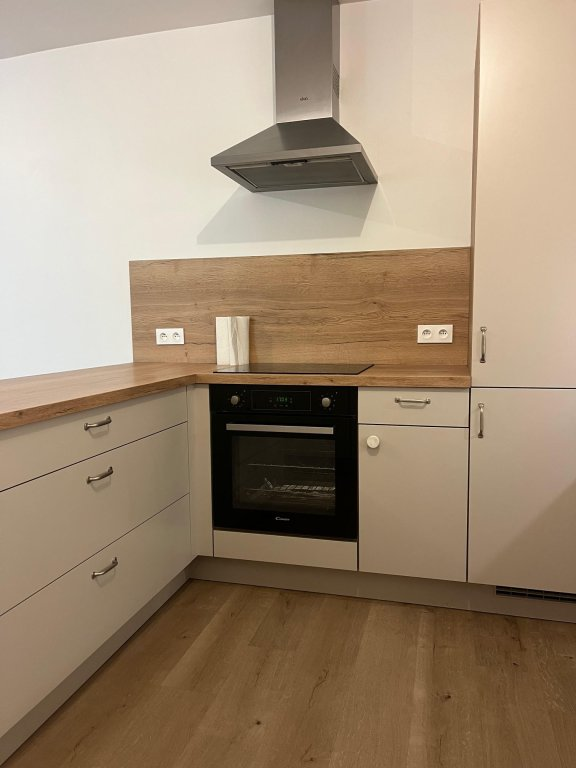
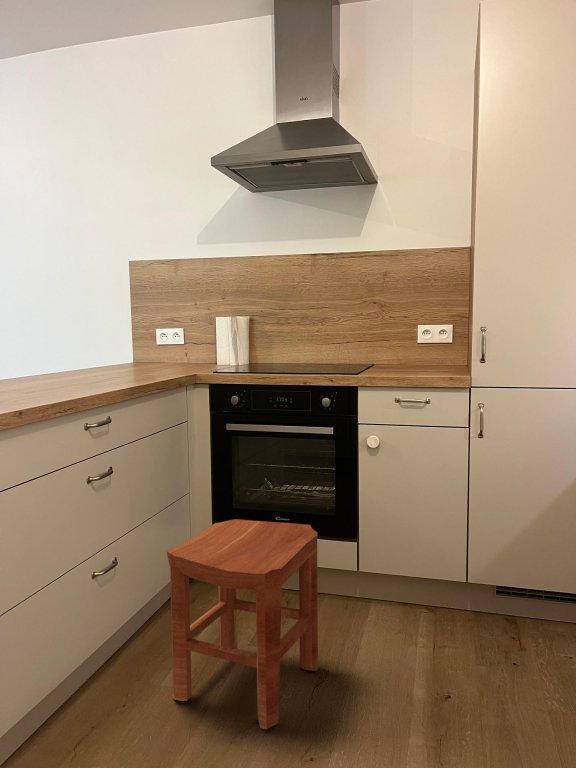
+ stool (246, 610)
